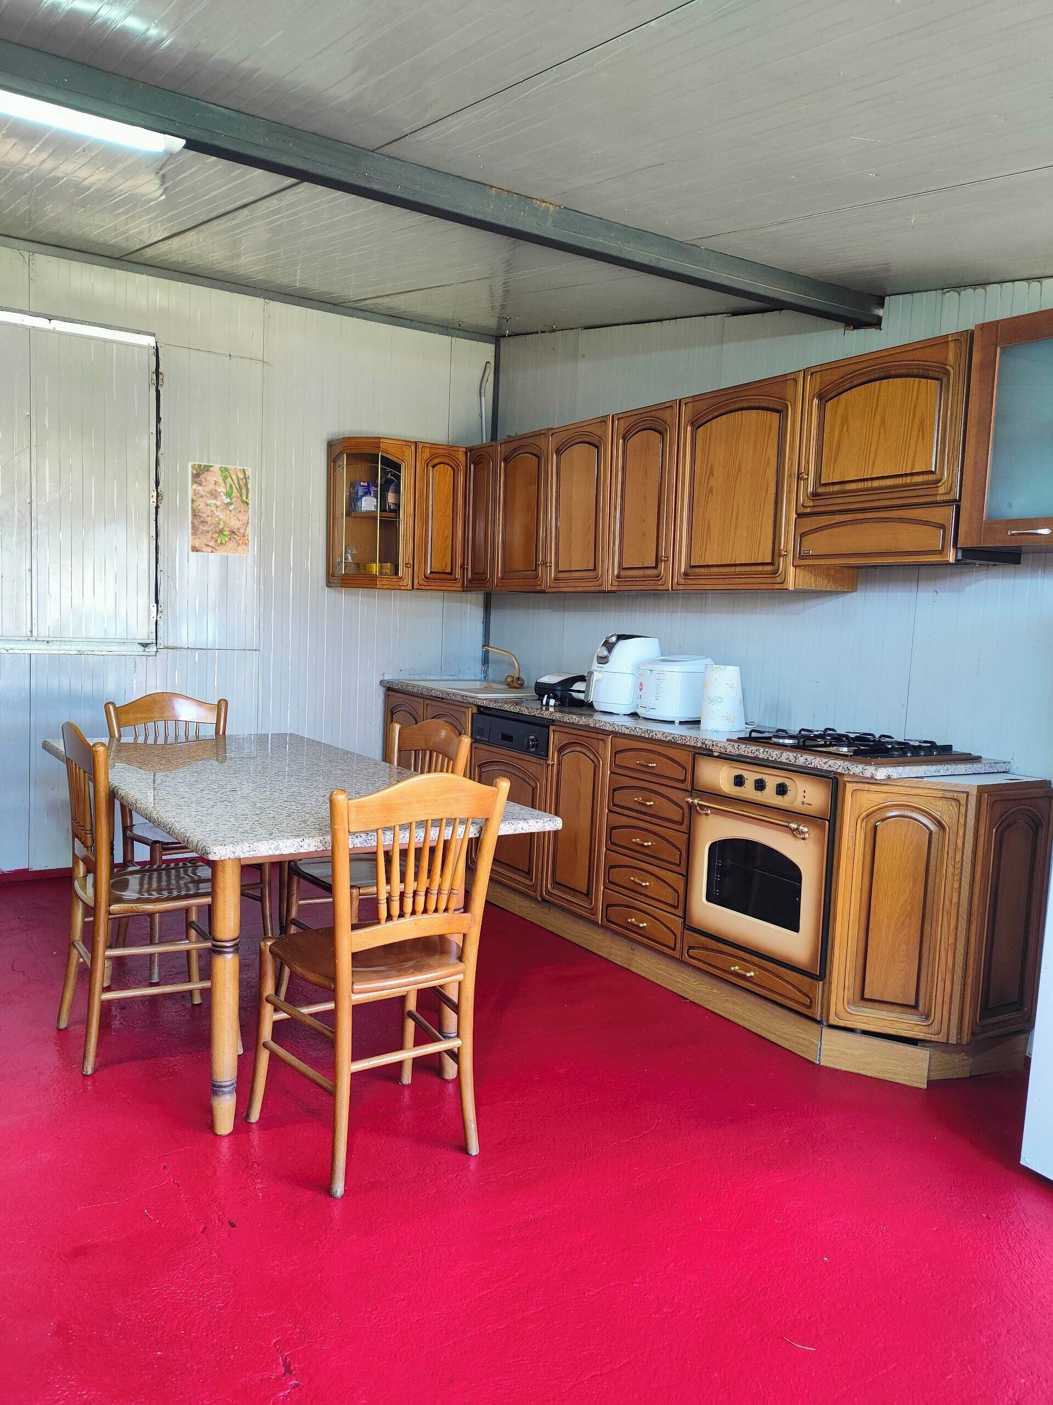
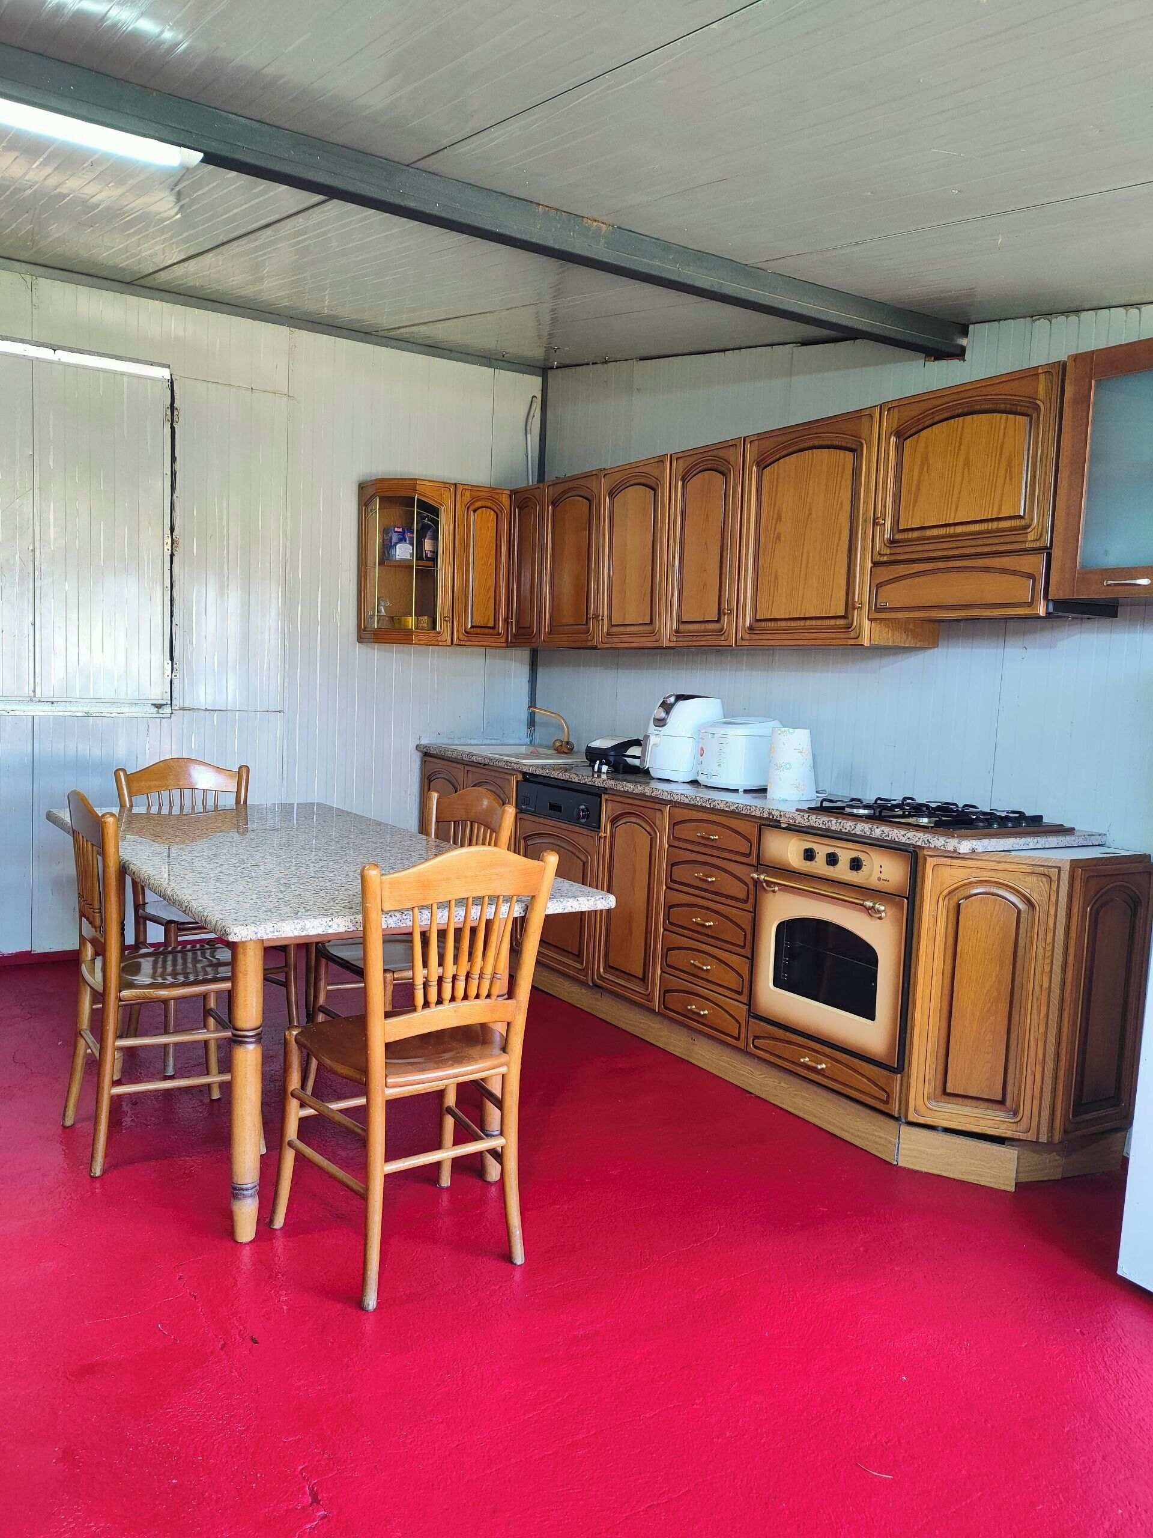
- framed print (219, 510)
